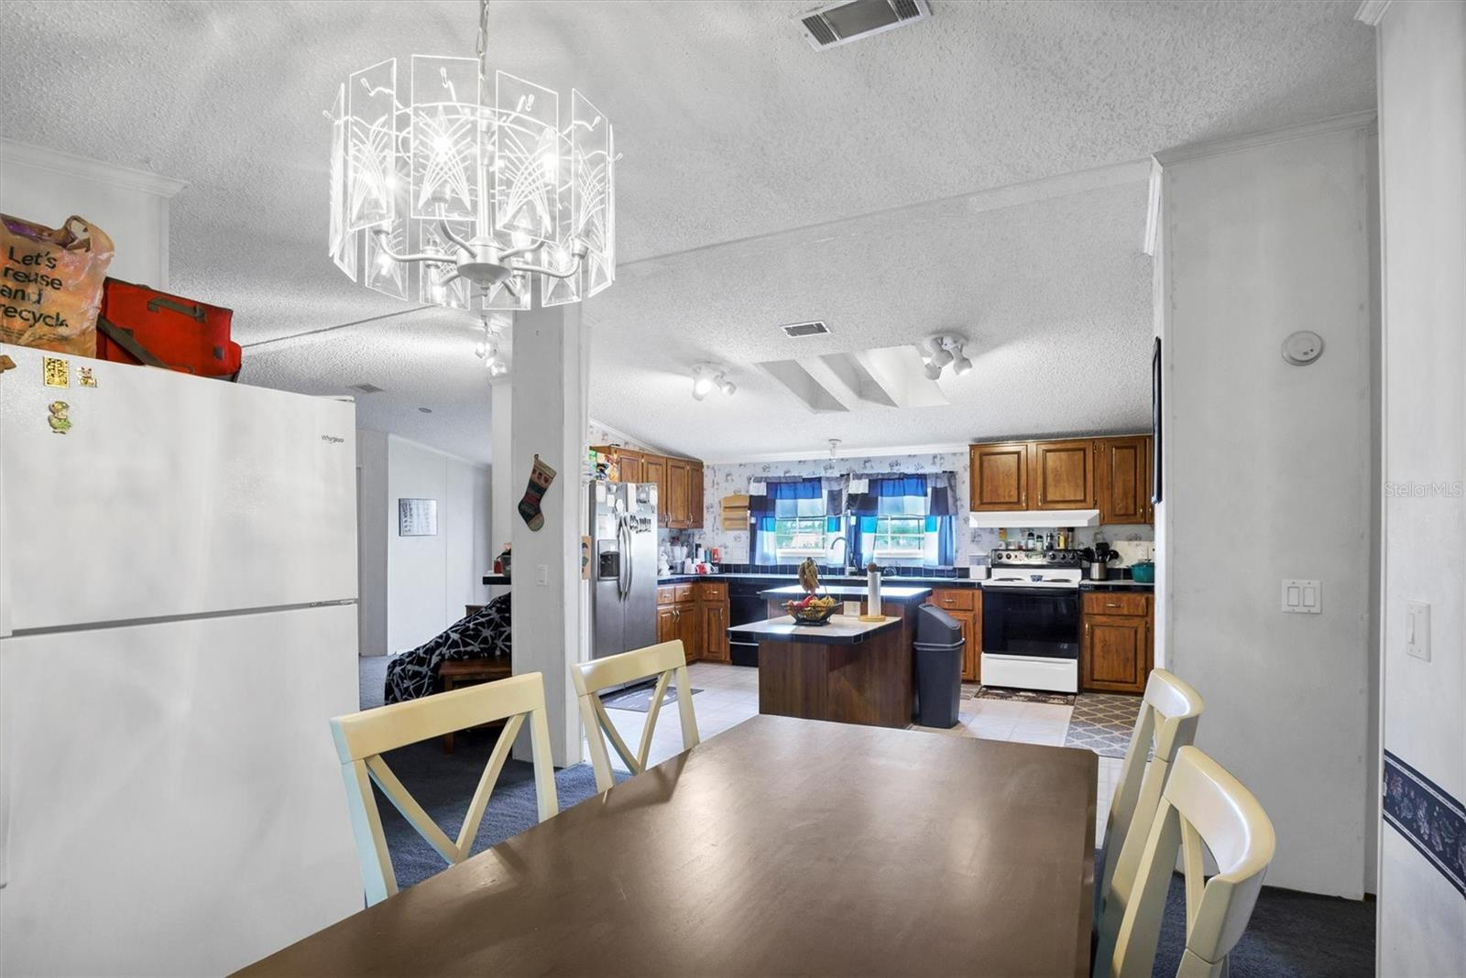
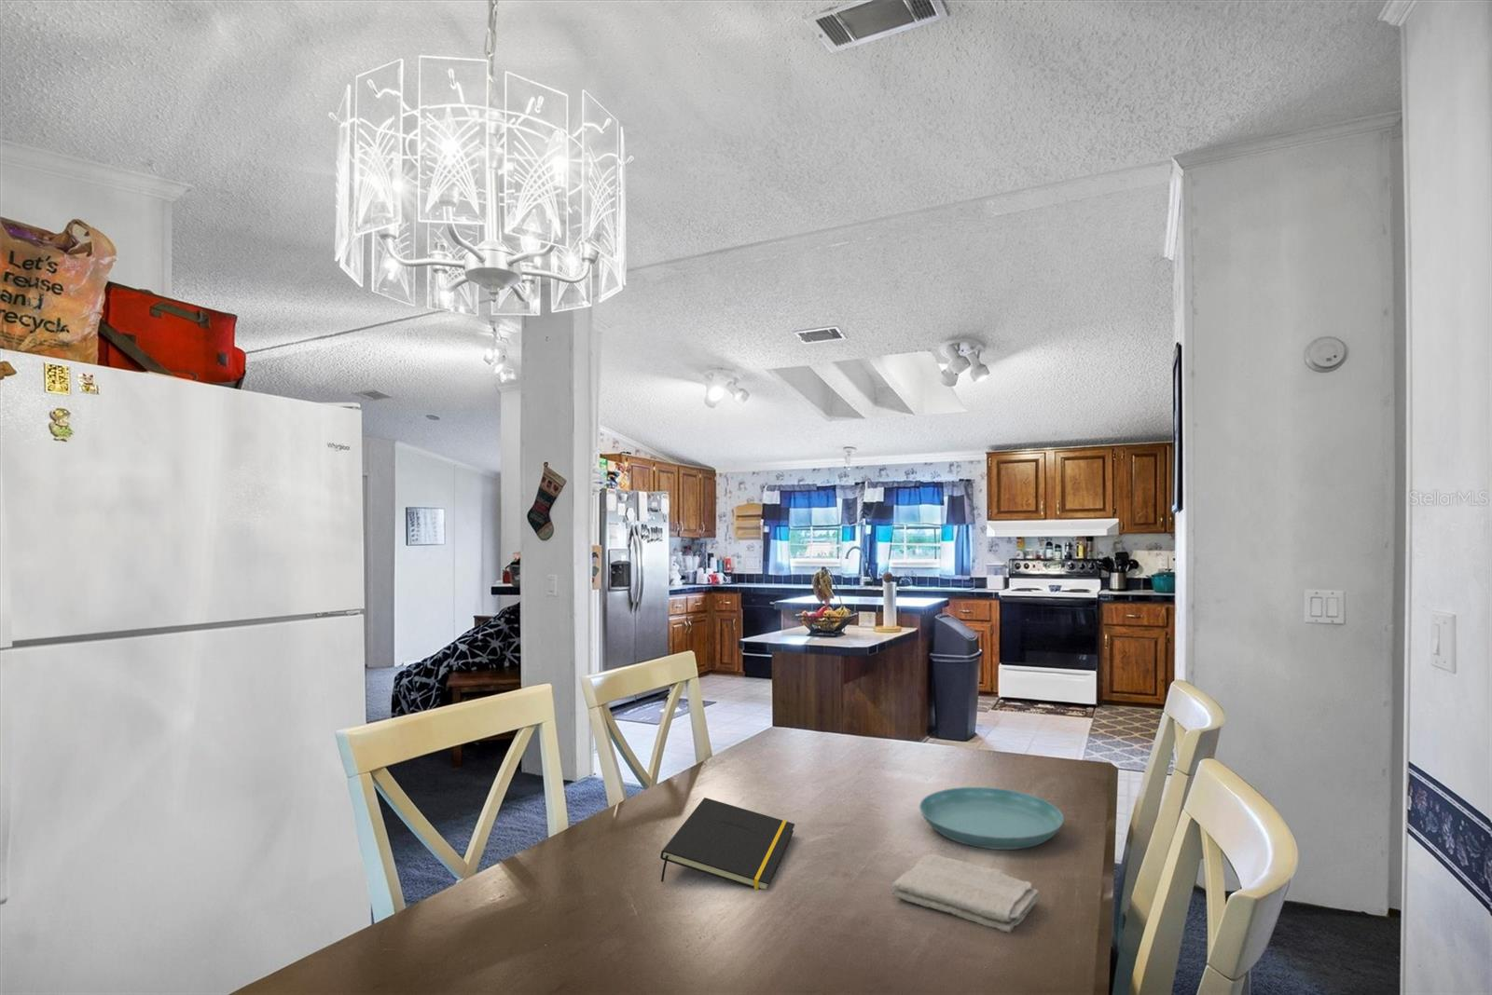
+ saucer (990, 818)
+ notepad (732, 840)
+ washcloth (964, 888)
